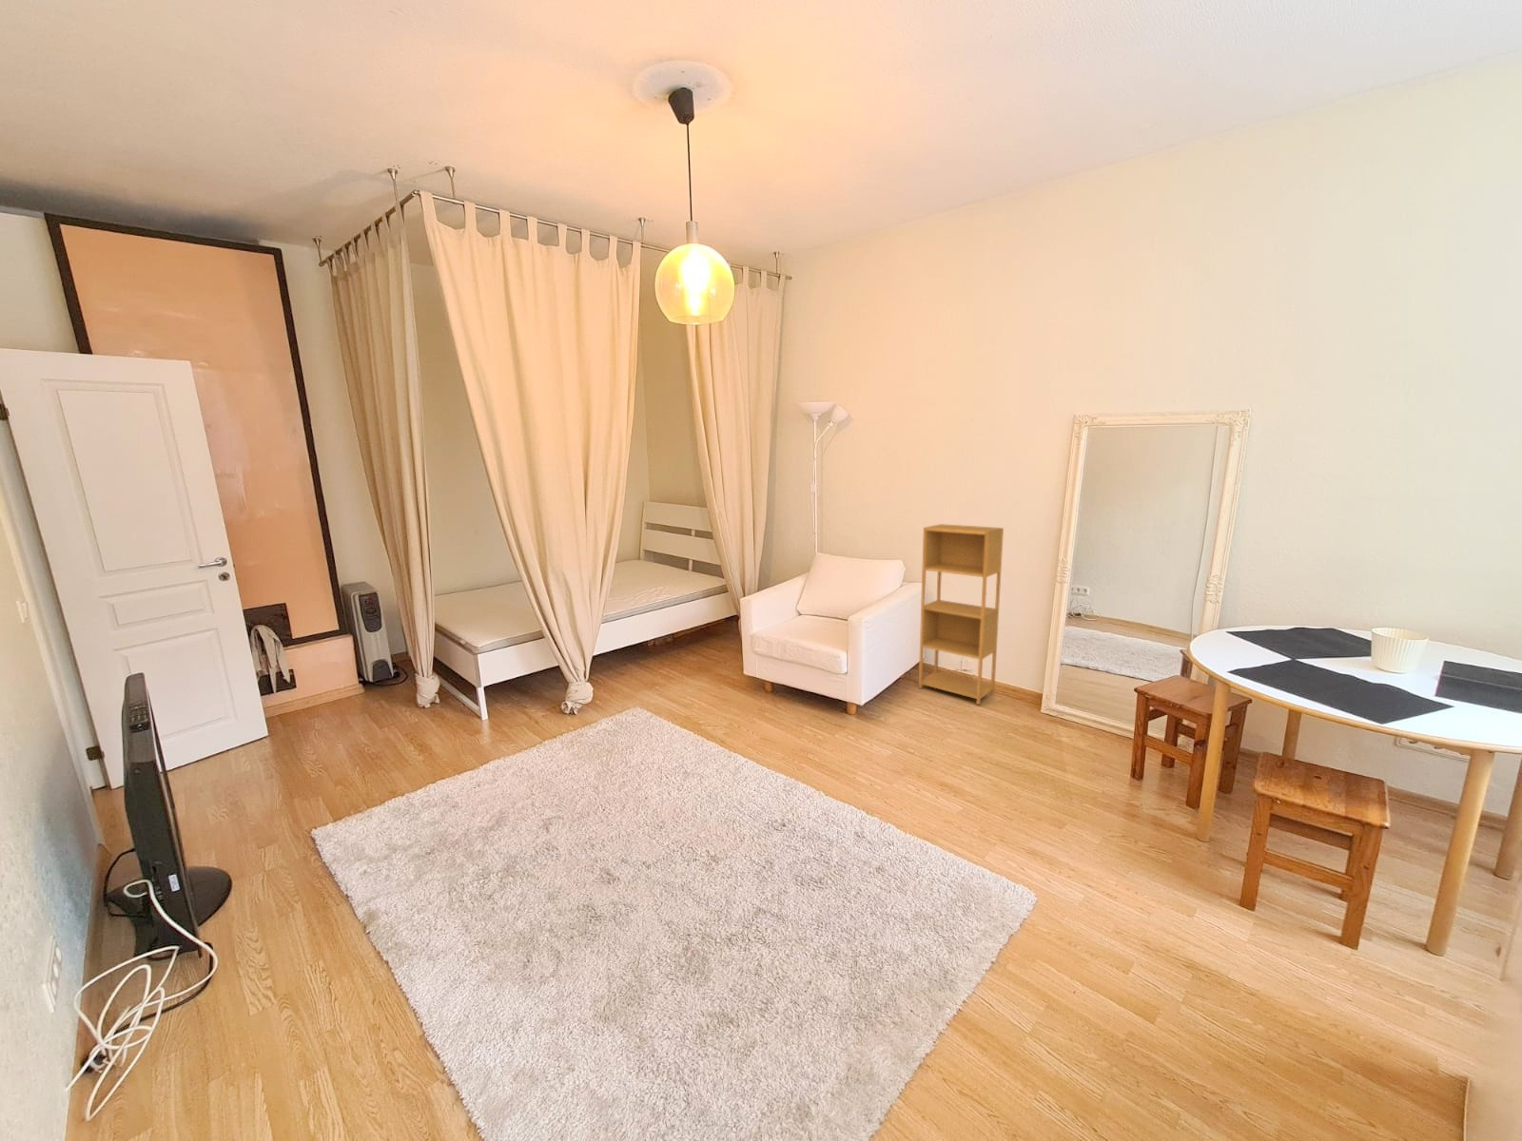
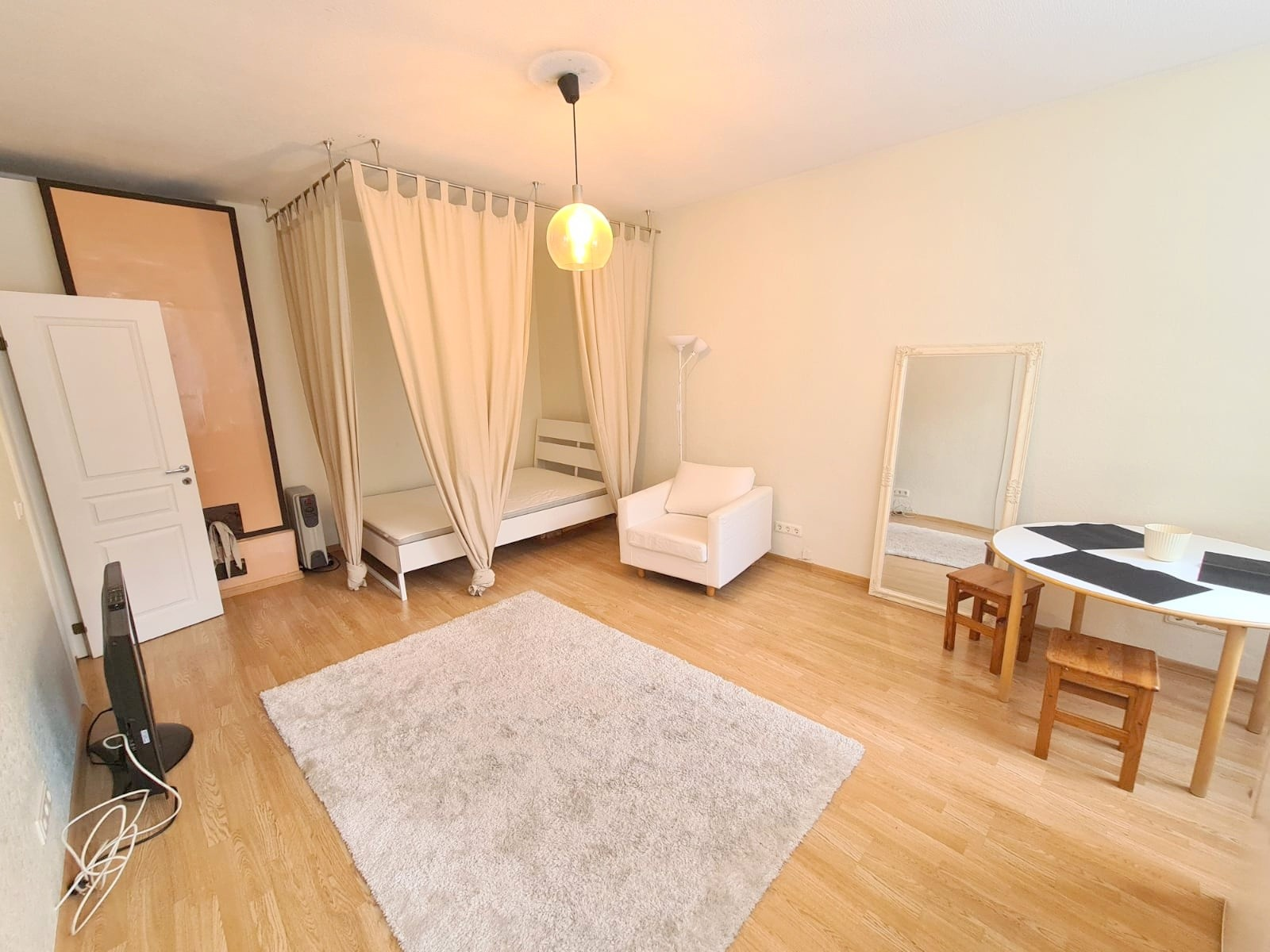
- shelving unit (959, 611)
